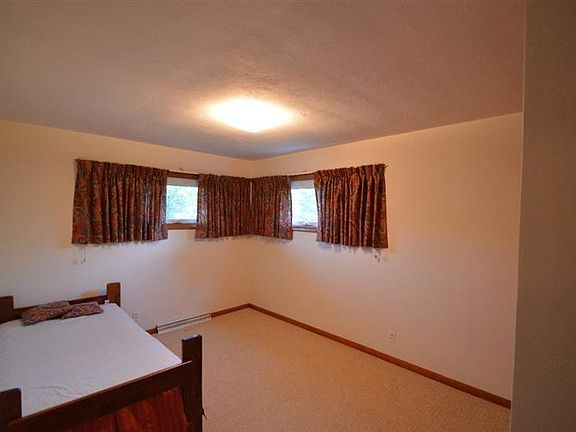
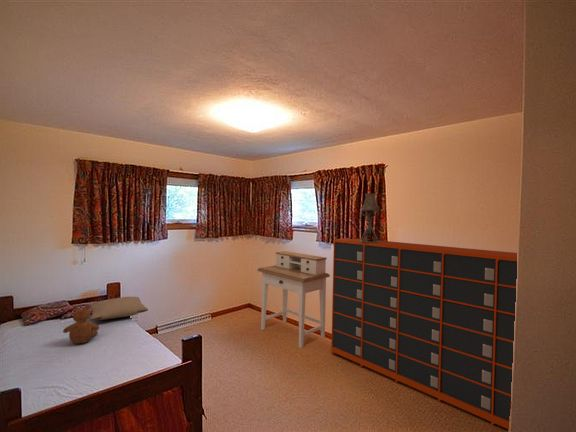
+ pillow (117, 307)
+ storage cabinet (425, 315)
+ desk (292, 291)
+ table lamp (369, 217)
+ teddy bear (83, 322)
